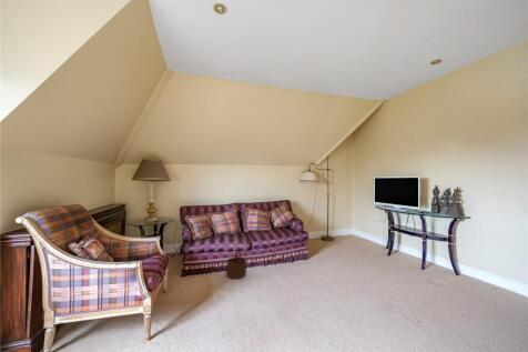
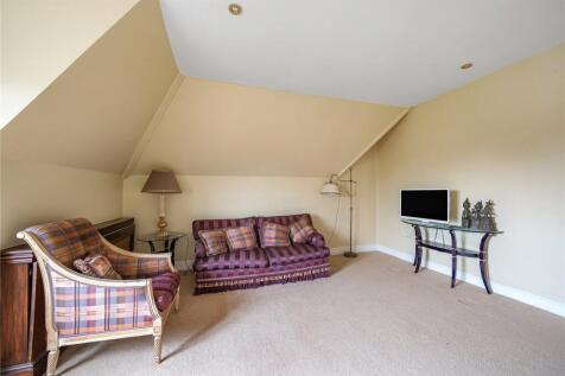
- wooden bucket (236, 261)
